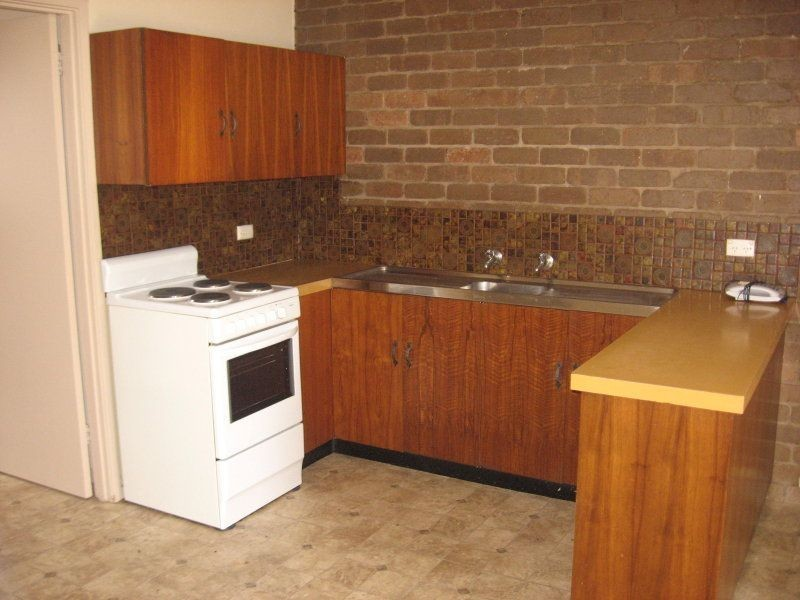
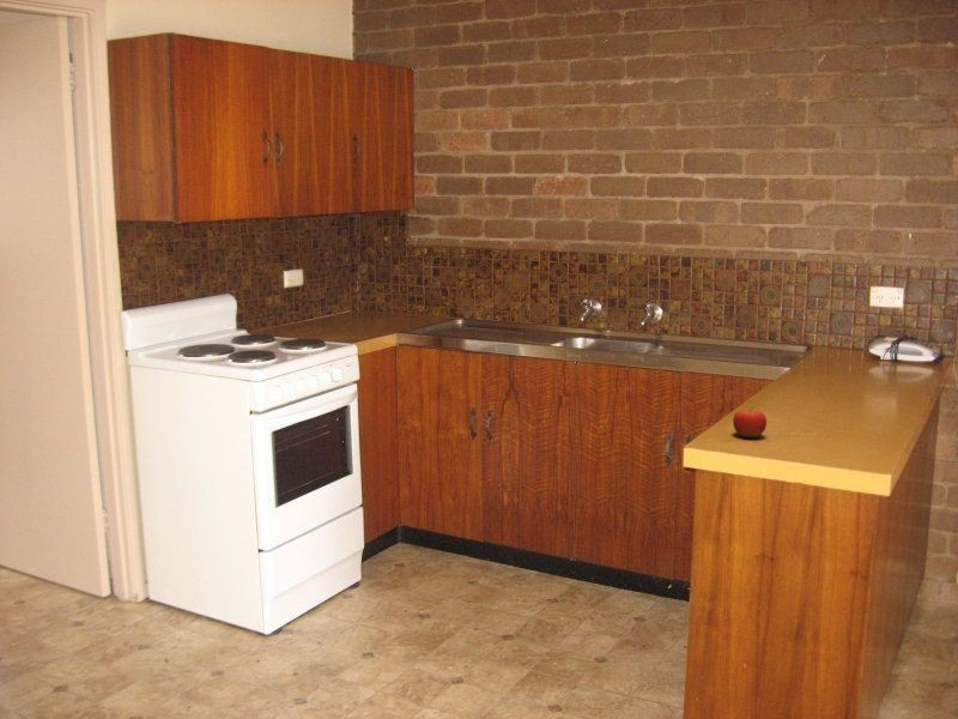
+ fruit (750, 421)
